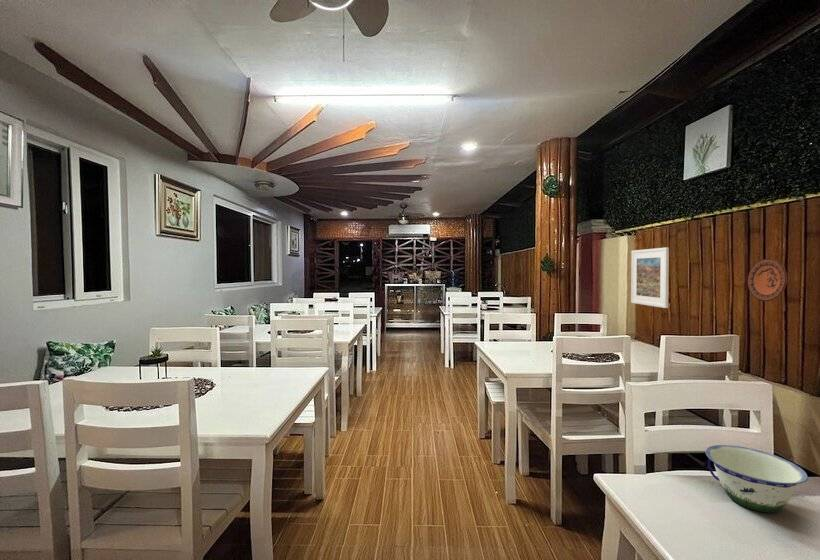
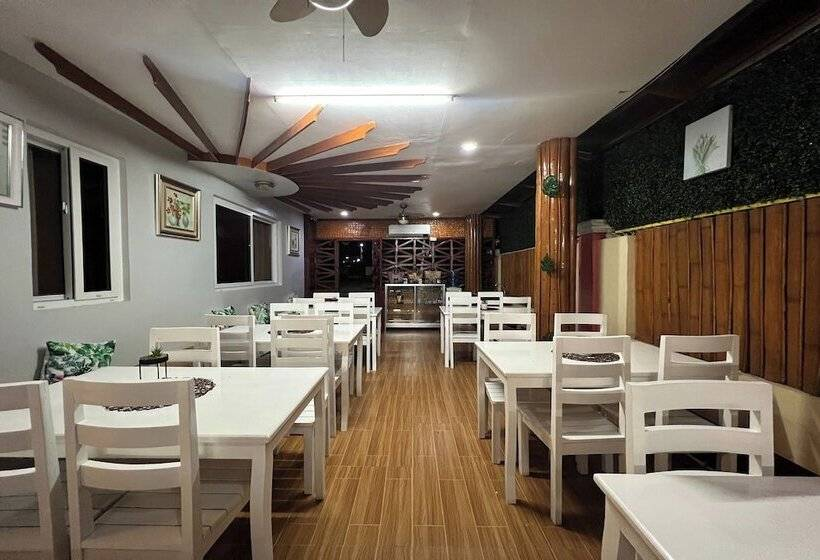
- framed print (648, 277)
- decorative plate (766, 280)
- bowl (750, 480)
